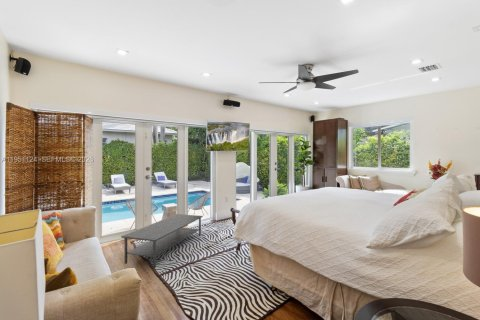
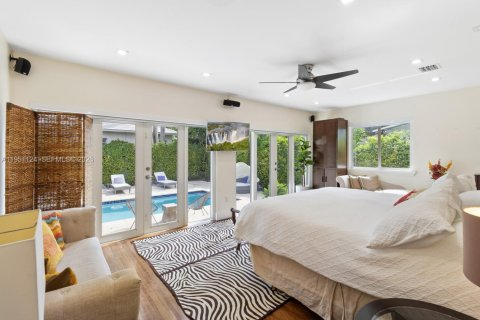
- coffee table (168, 236)
